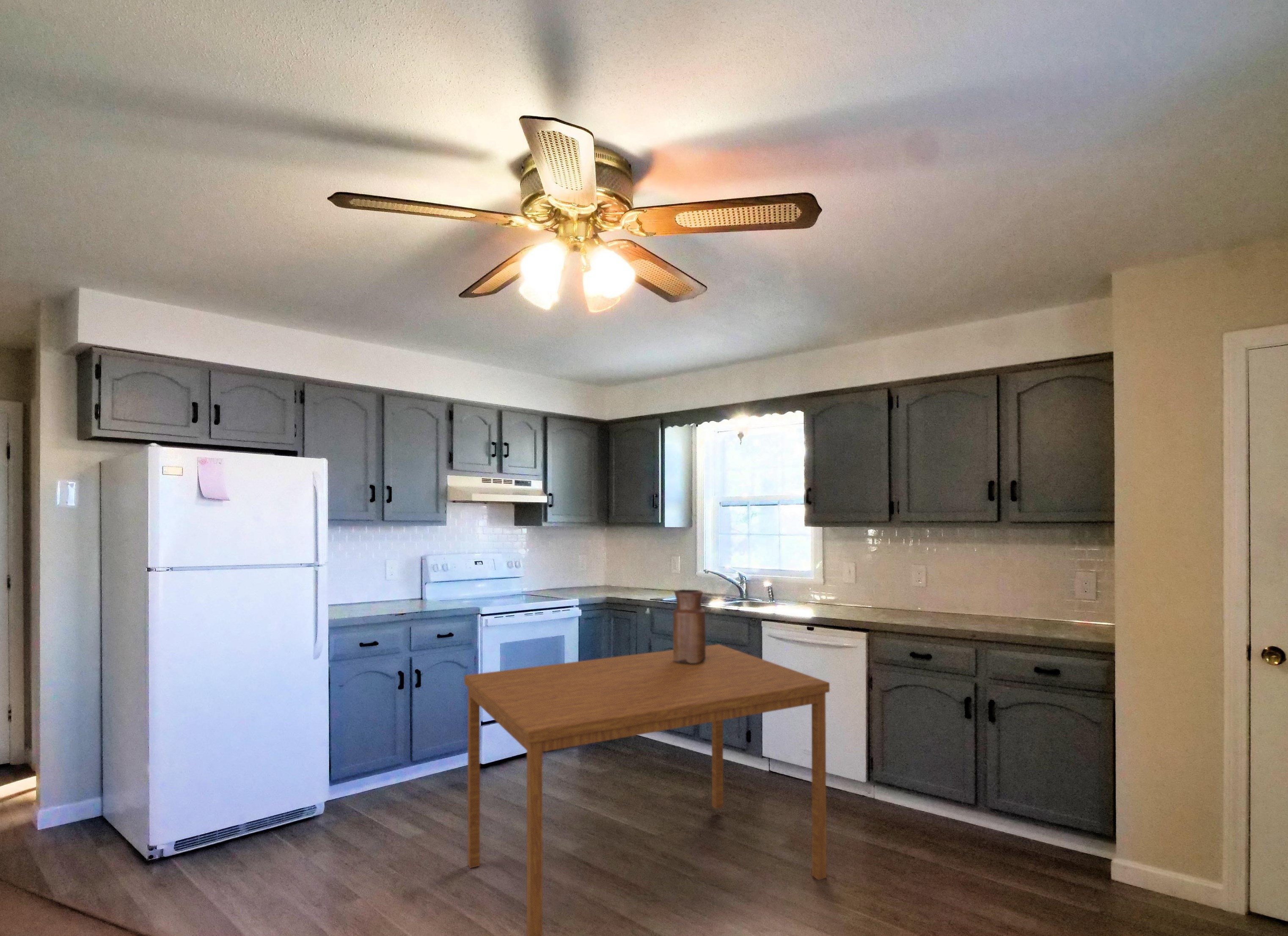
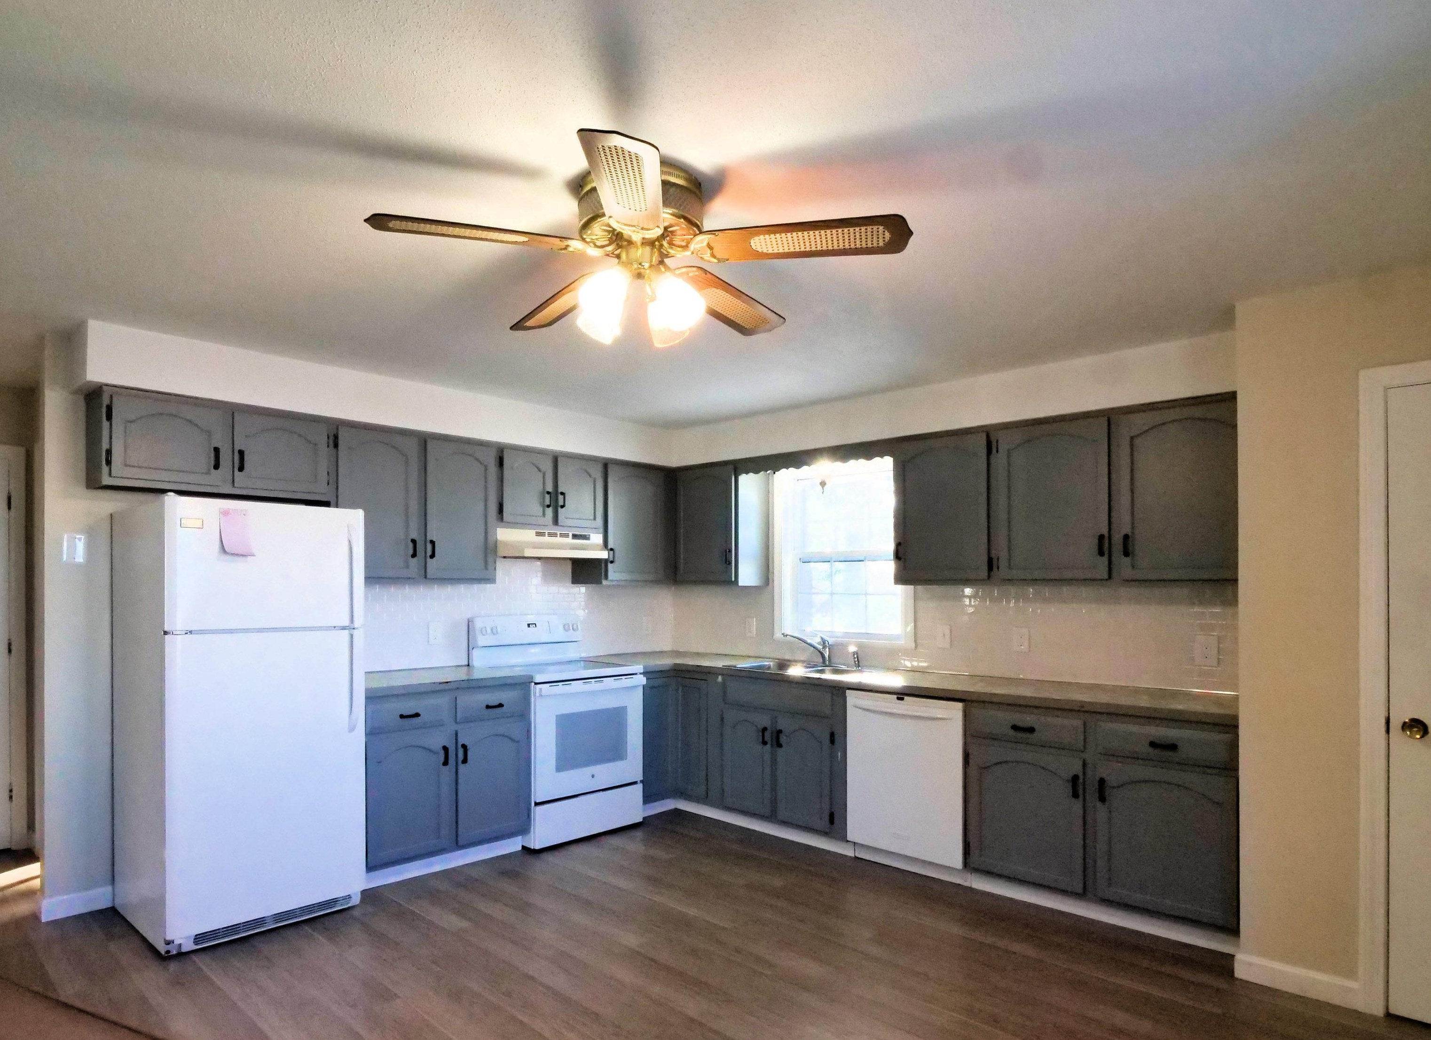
- dining table (636, 735)
- vase (689, 625)
